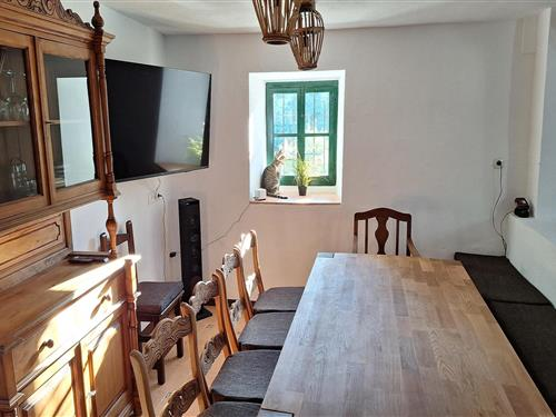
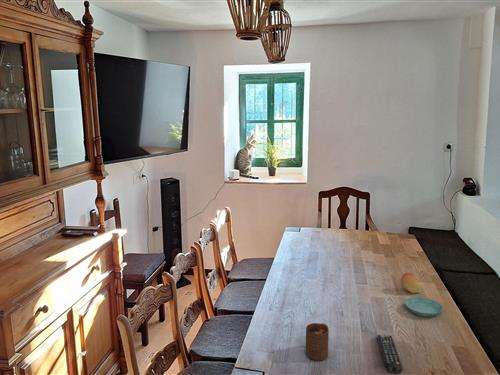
+ remote control (388, 351)
+ fruit (411, 282)
+ cup (317, 340)
+ saucer (423, 307)
